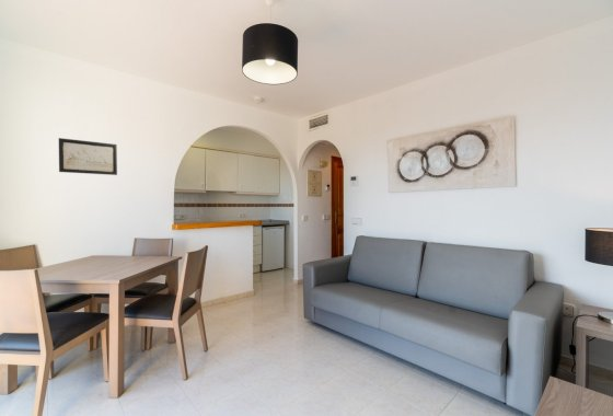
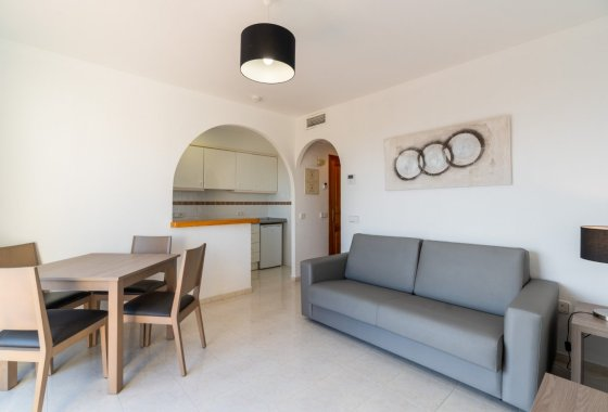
- wall art (89, 157)
